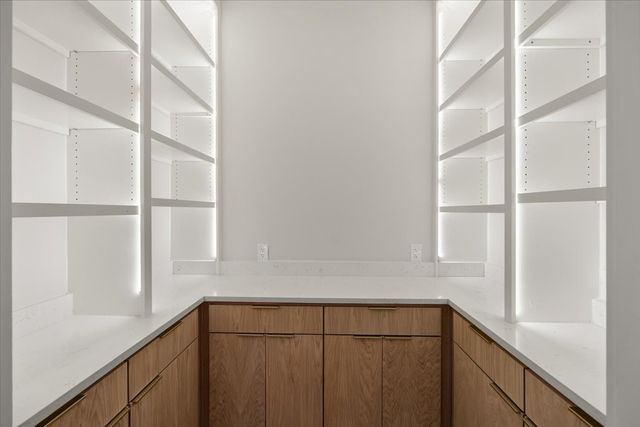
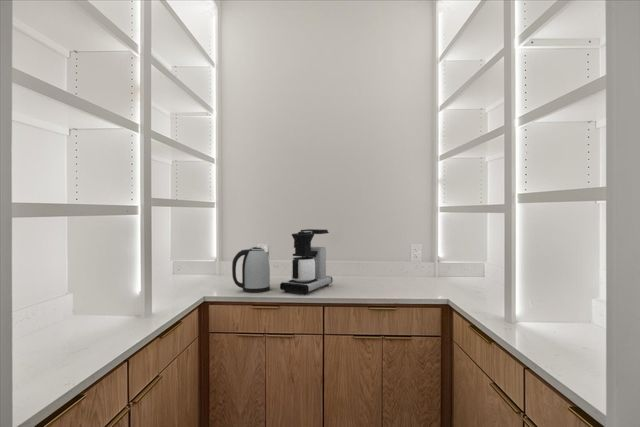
+ coffee maker (307, 259)
+ kettle (251, 268)
